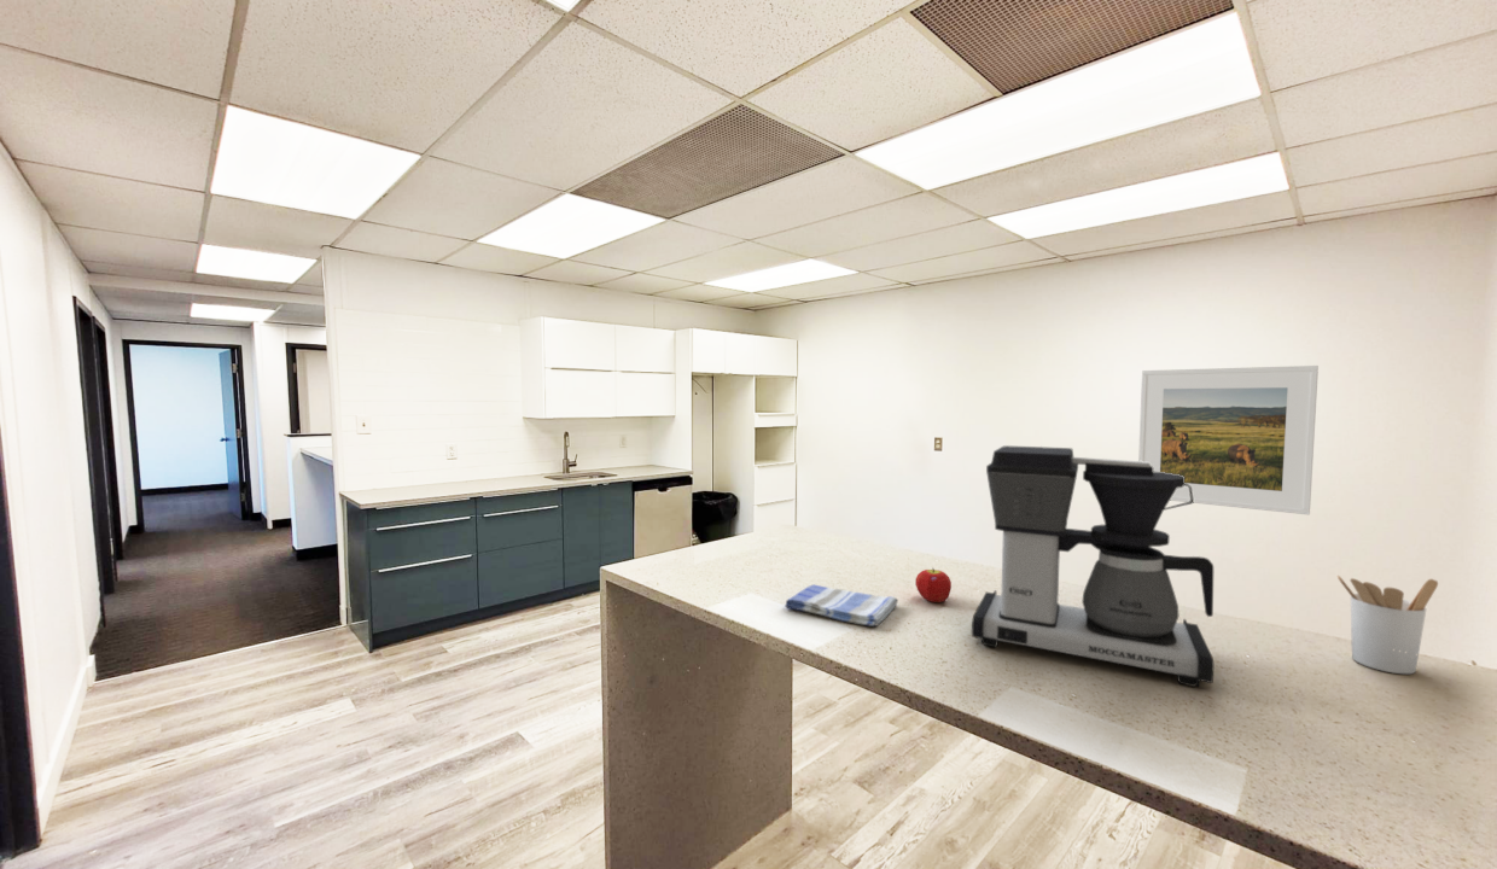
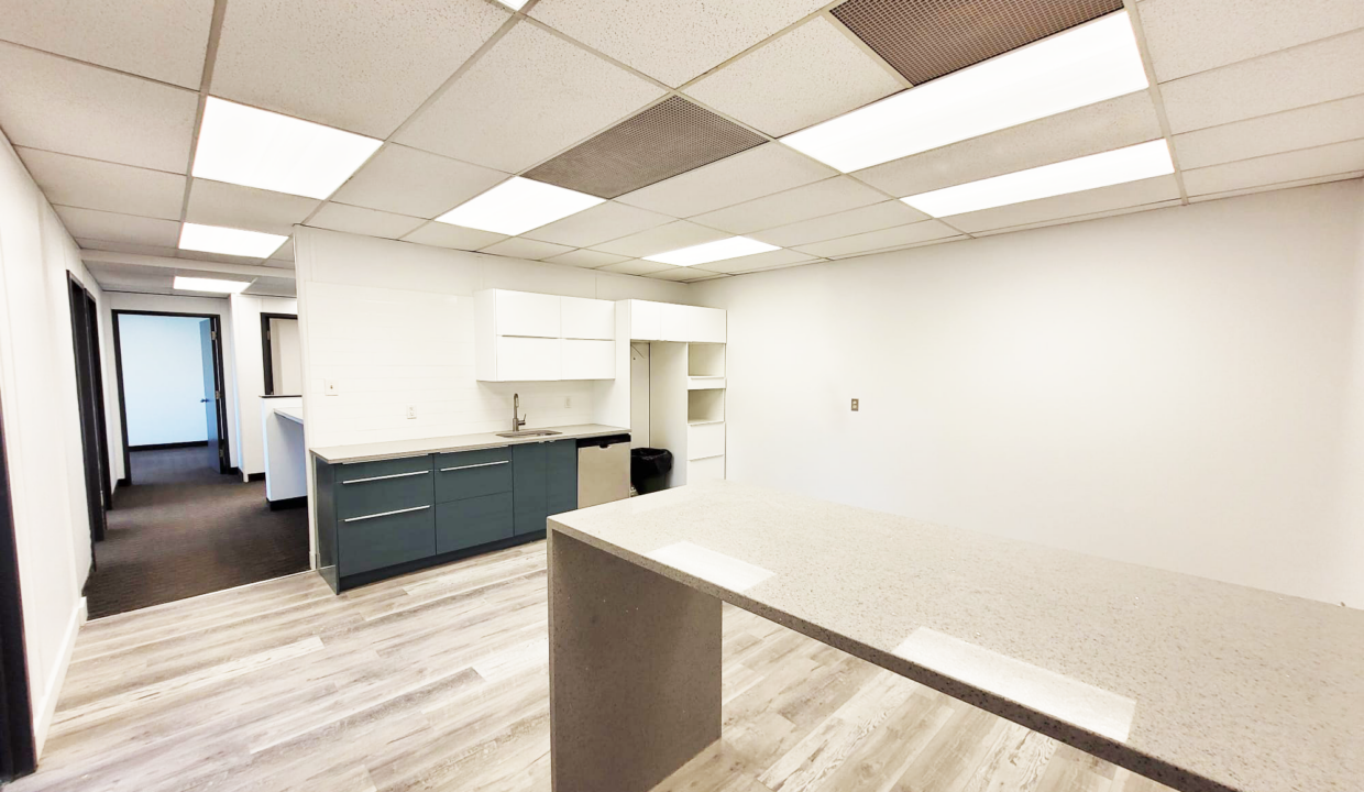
- coffee maker (1093, 546)
- dish towel (841, 601)
- utensil holder (1382, 620)
- fruit (933, 583)
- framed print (1219, 437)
